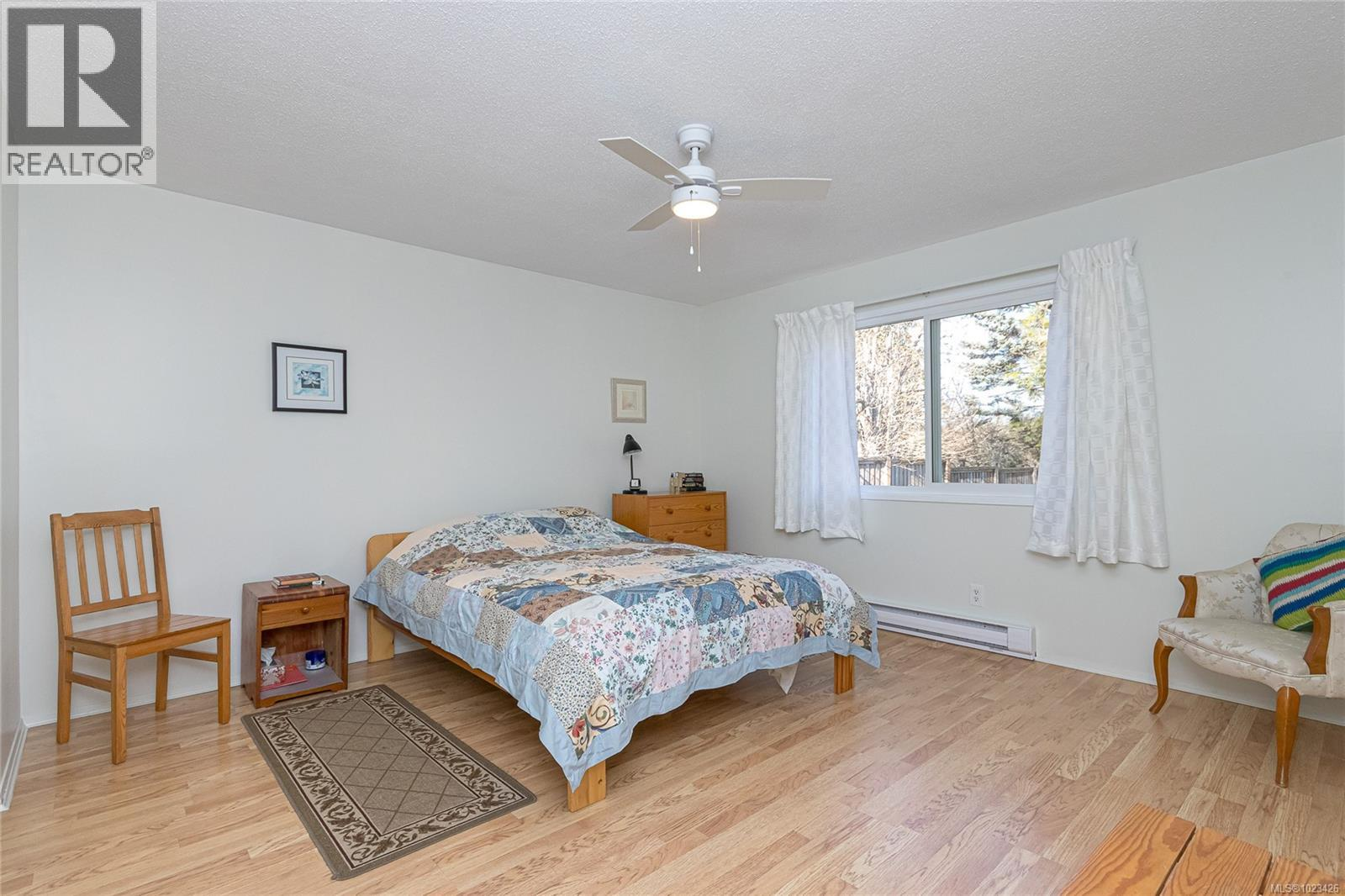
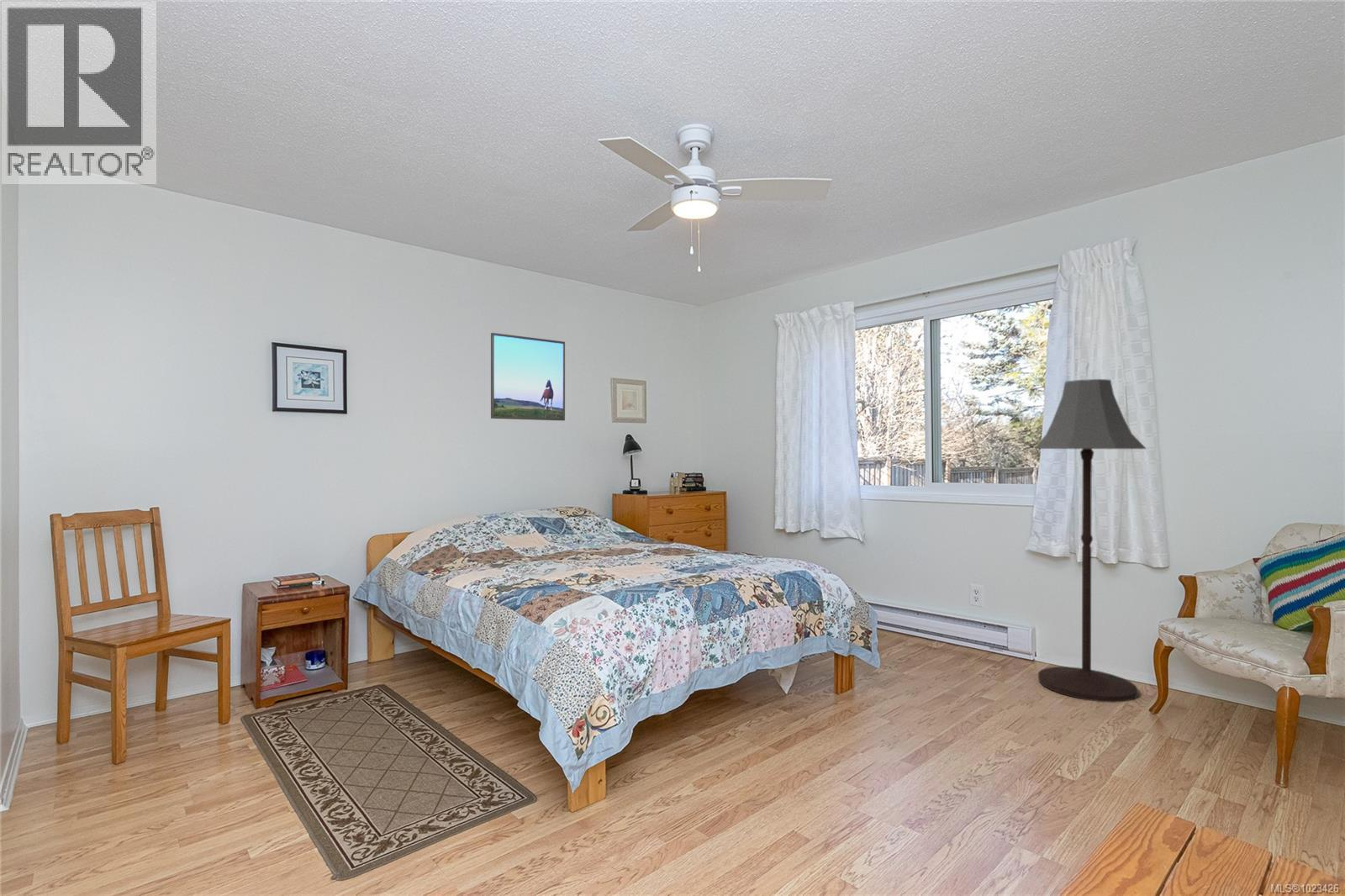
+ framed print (529, 378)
+ floor lamp (1086, 534)
